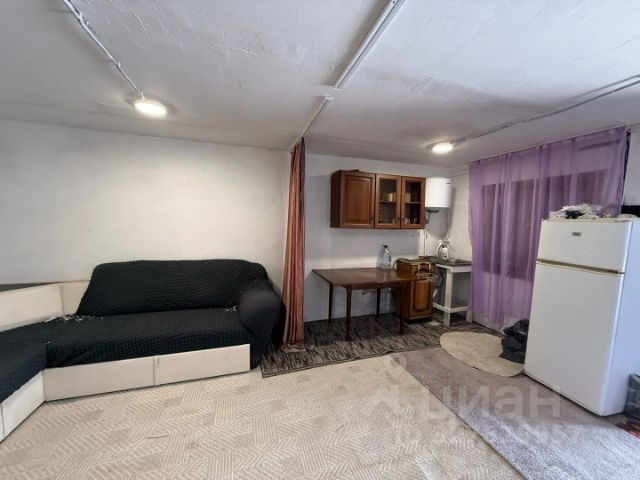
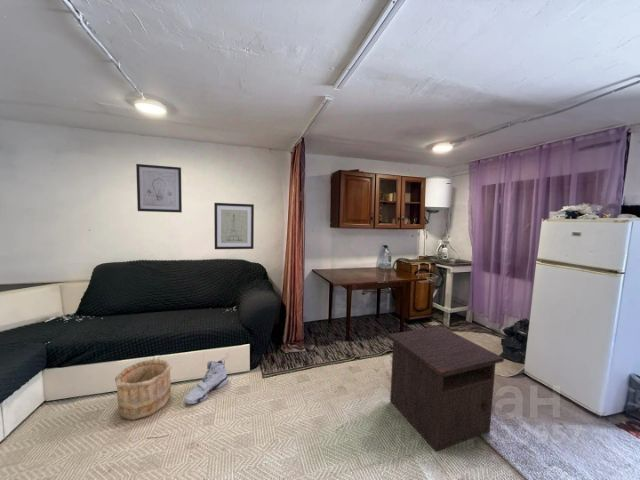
+ wall art (234, 226)
+ sneaker (207, 379)
+ wall art (159, 189)
+ wooden bucket (144, 387)
+ nightstand (439, 381)
